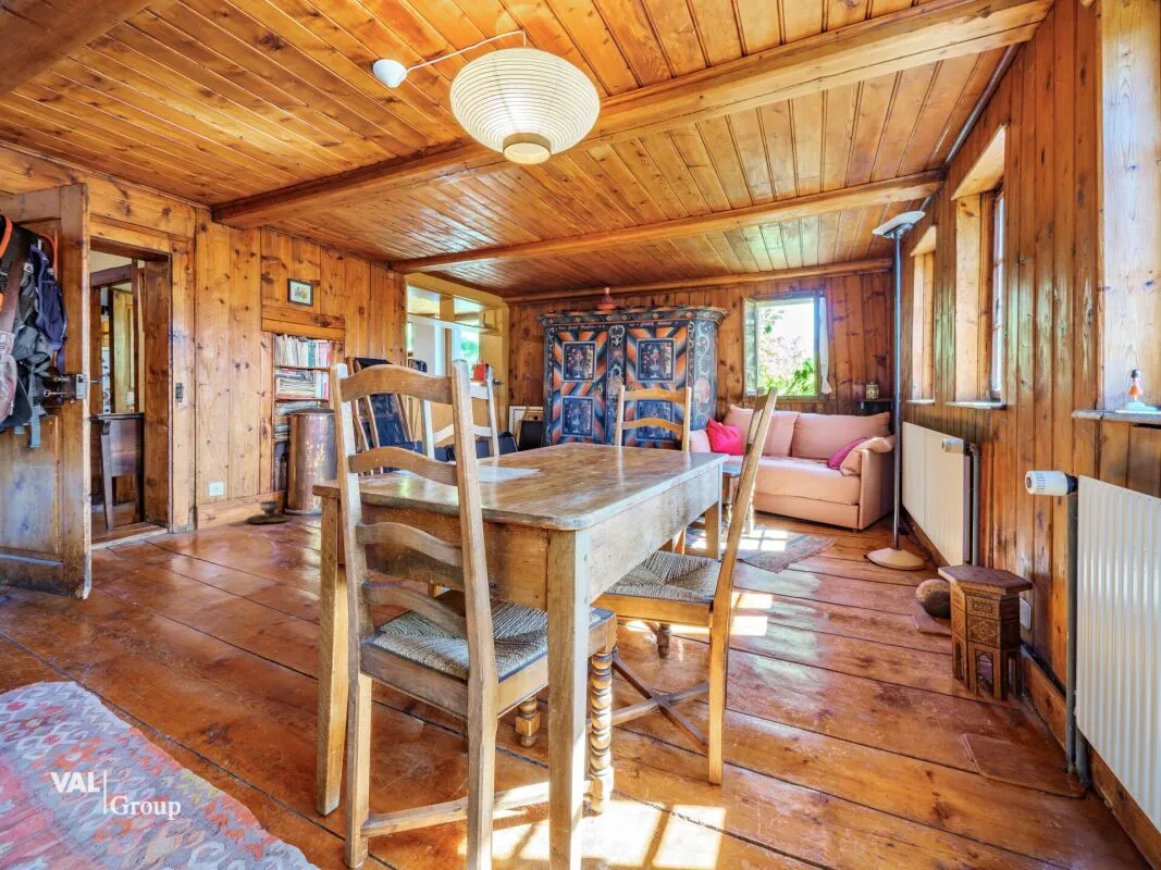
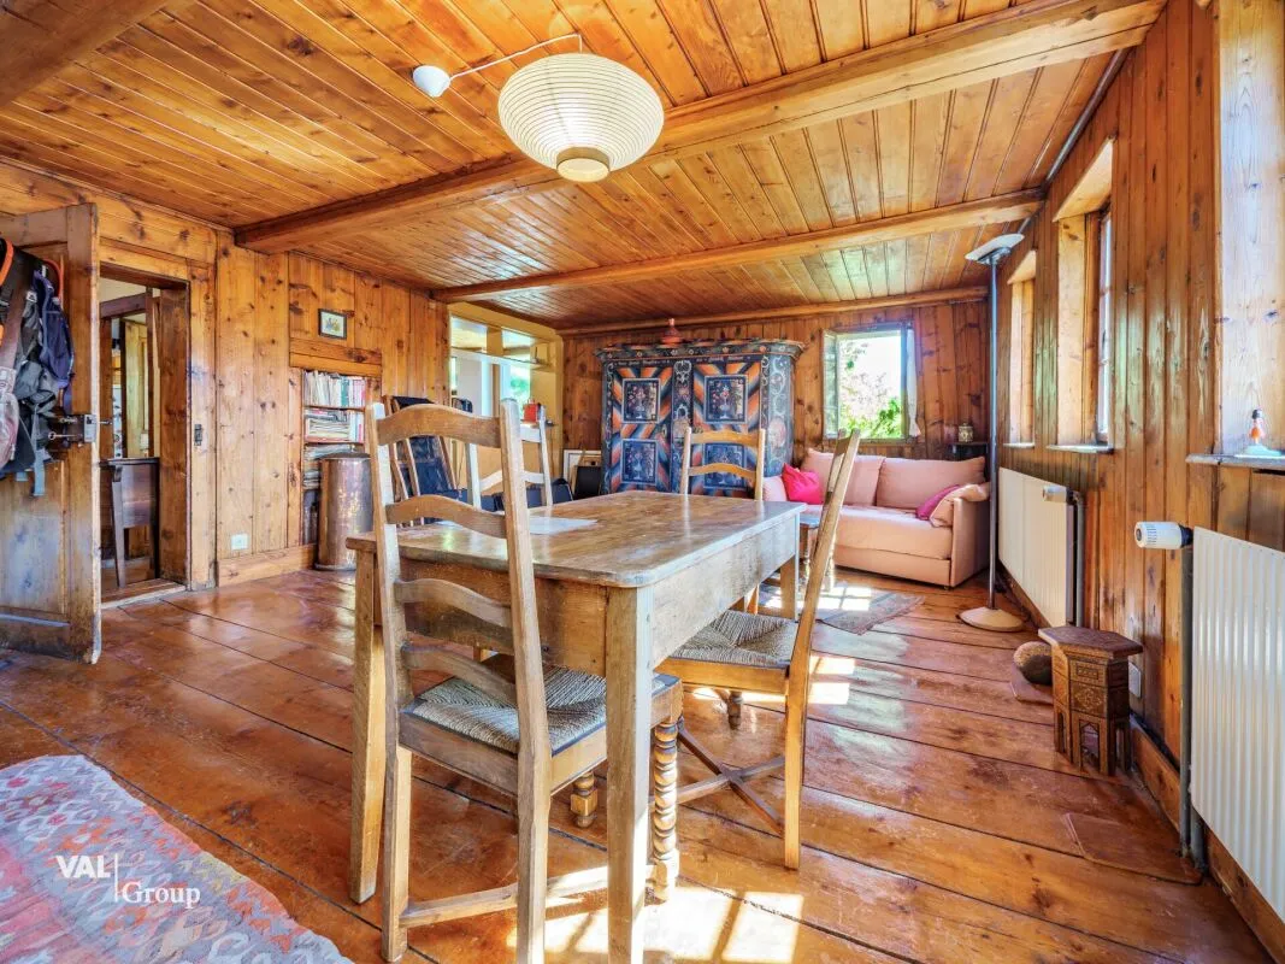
- brazier (270, 510)
